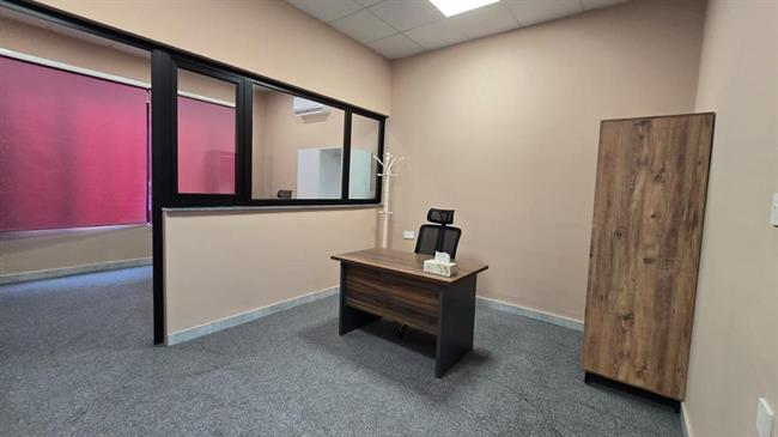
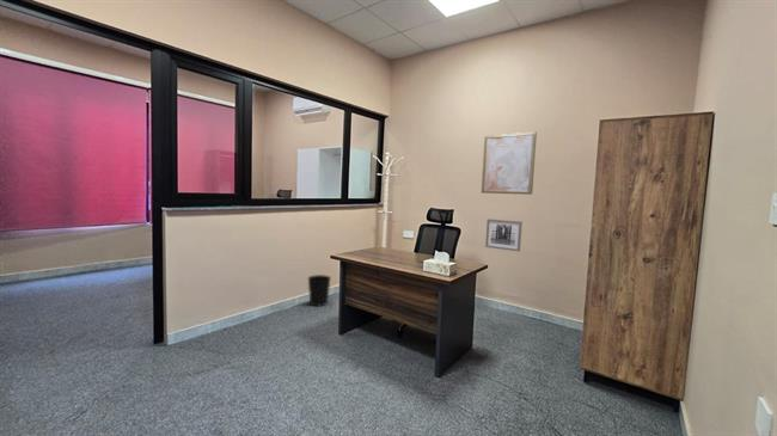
+ wastebasket (318, 290)
+ wall art (507, 164)
+ wall art (502, 234)
